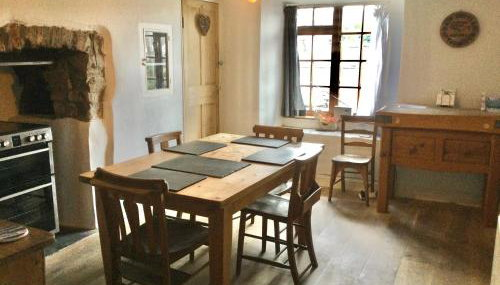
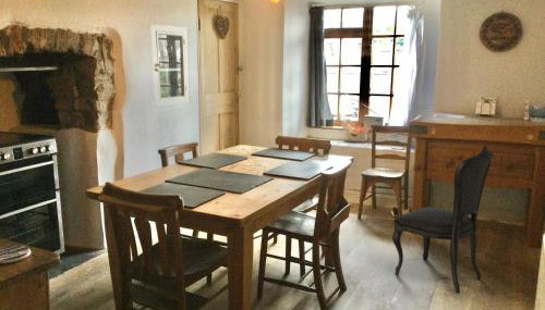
+ dining chair (445, 210)
